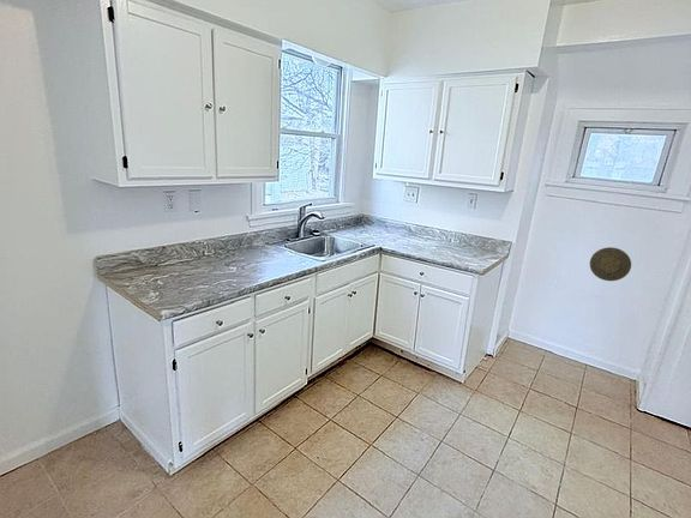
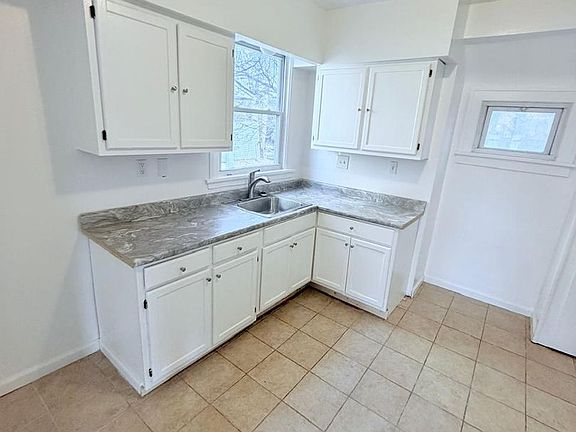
- decorative plate (609, 264)
